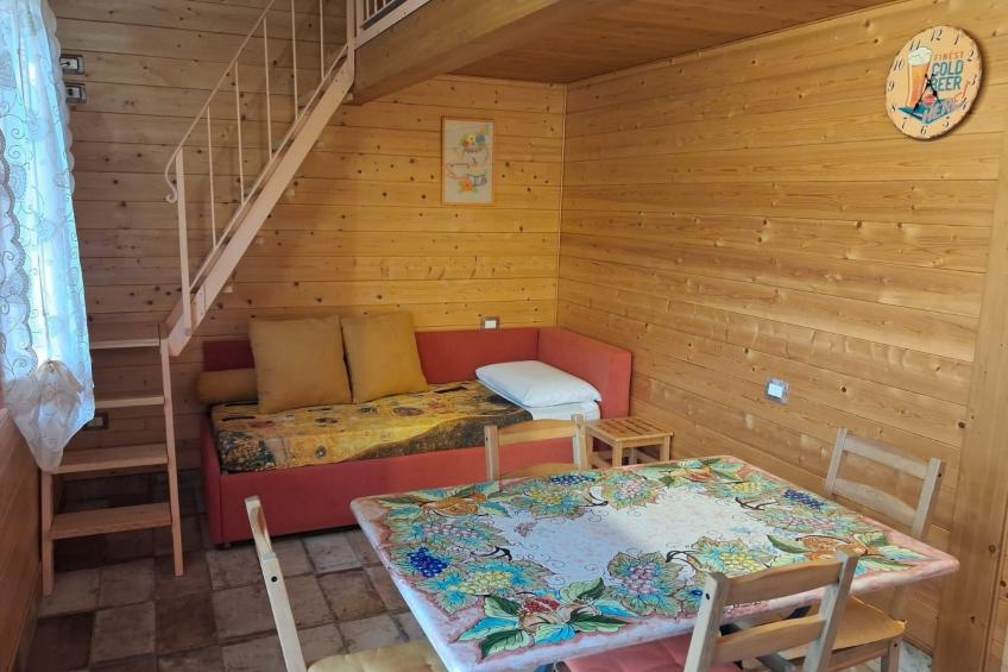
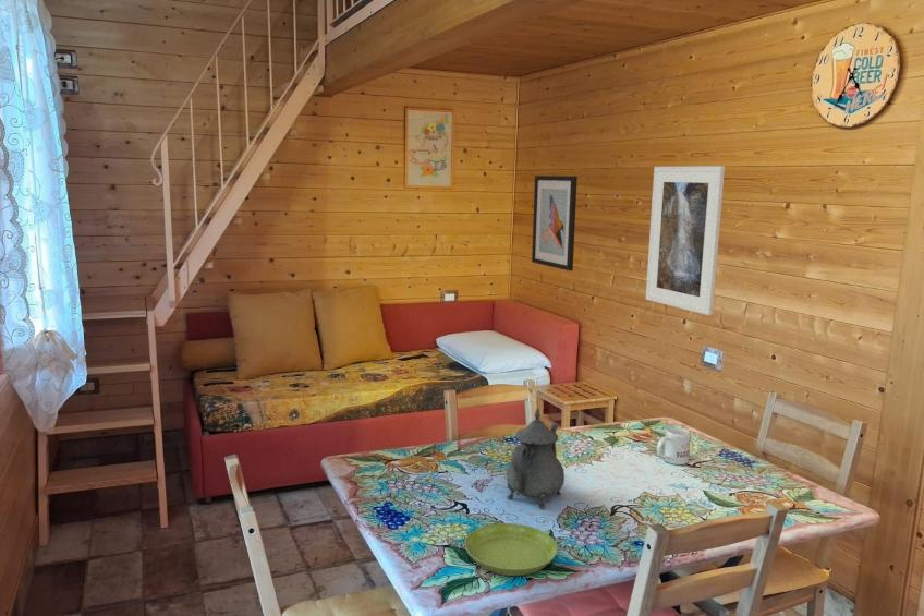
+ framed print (682, 238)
+ mug (671, 447)
+ wall art (552, 221)
+ teapot (536, 452)
+ saucer (510, 551)
